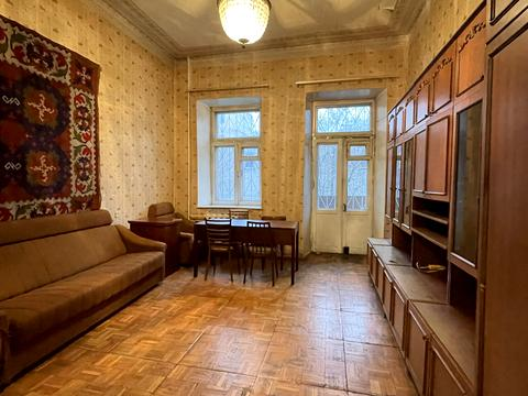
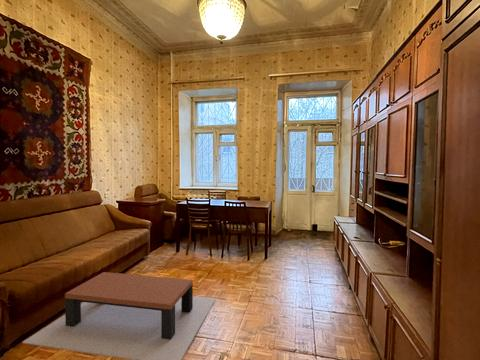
+ coffee table (132, 302)
